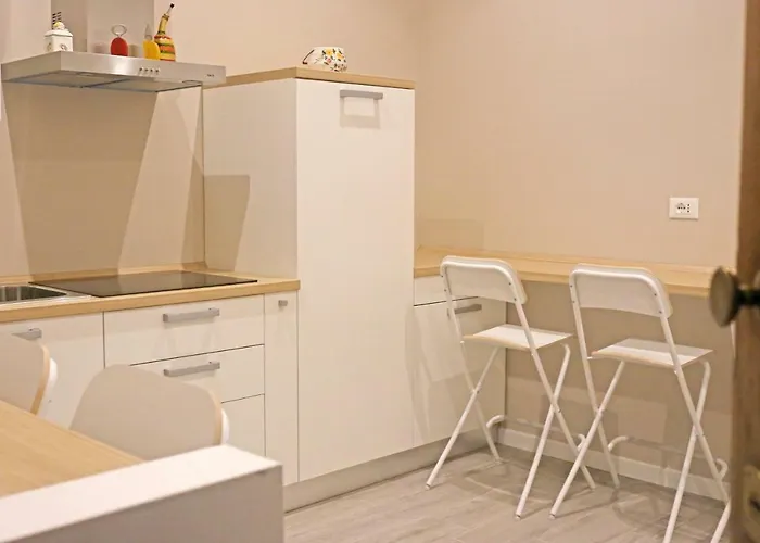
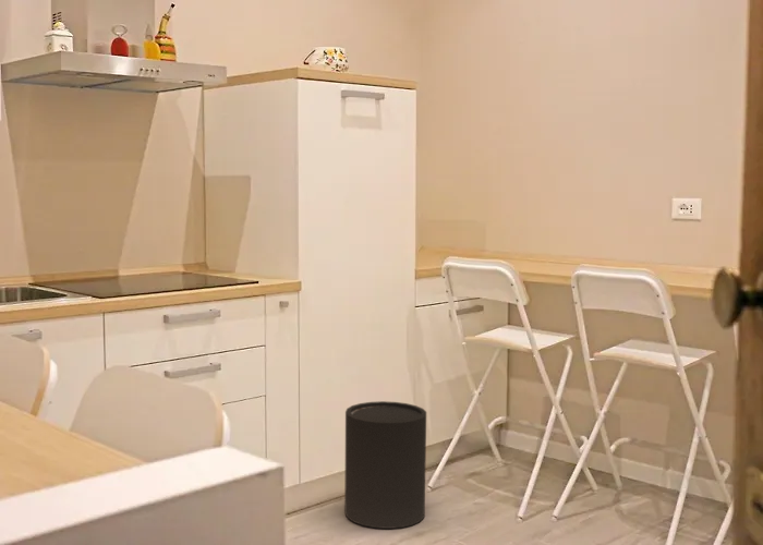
+ trash can (385, 462)
